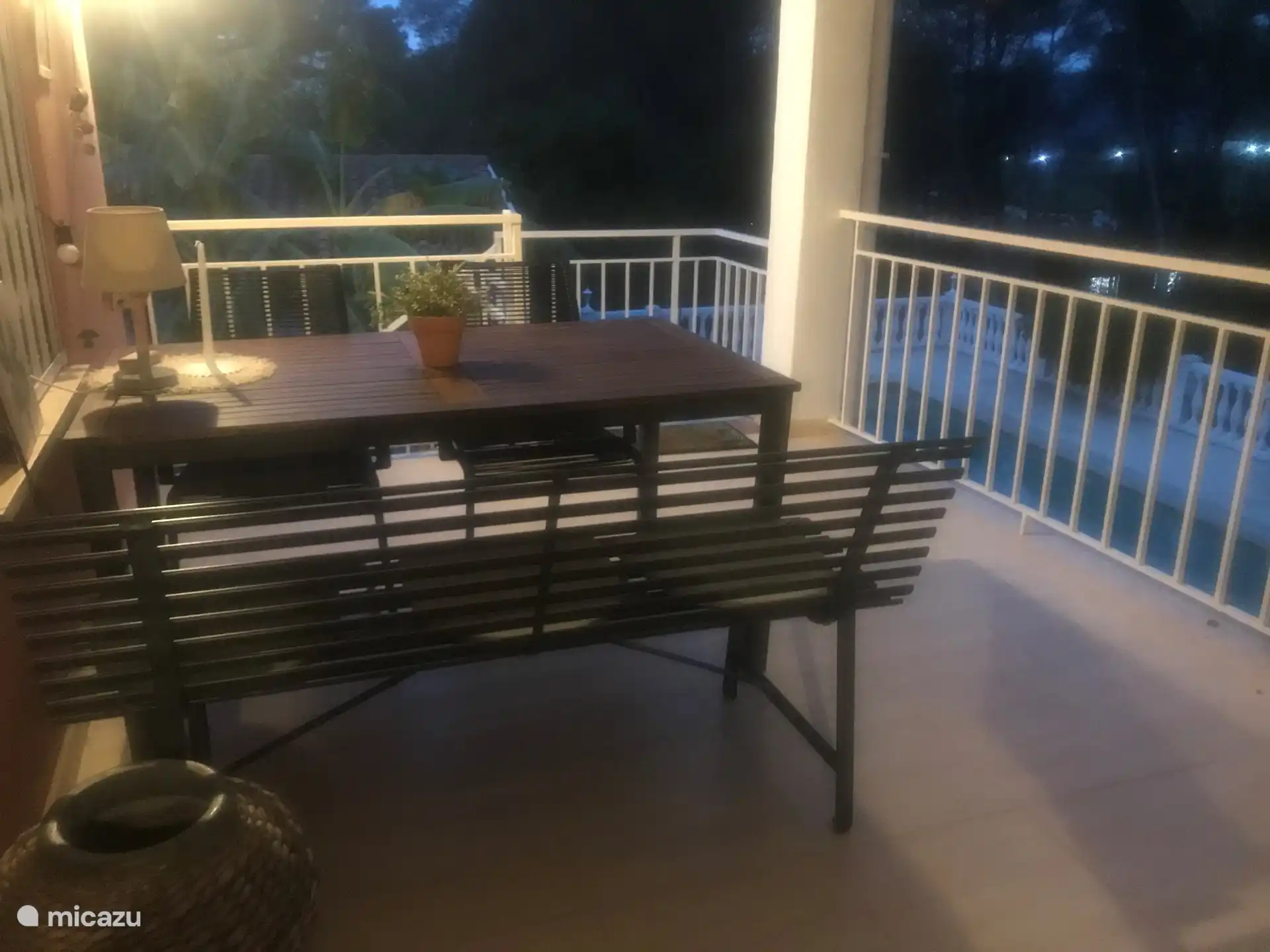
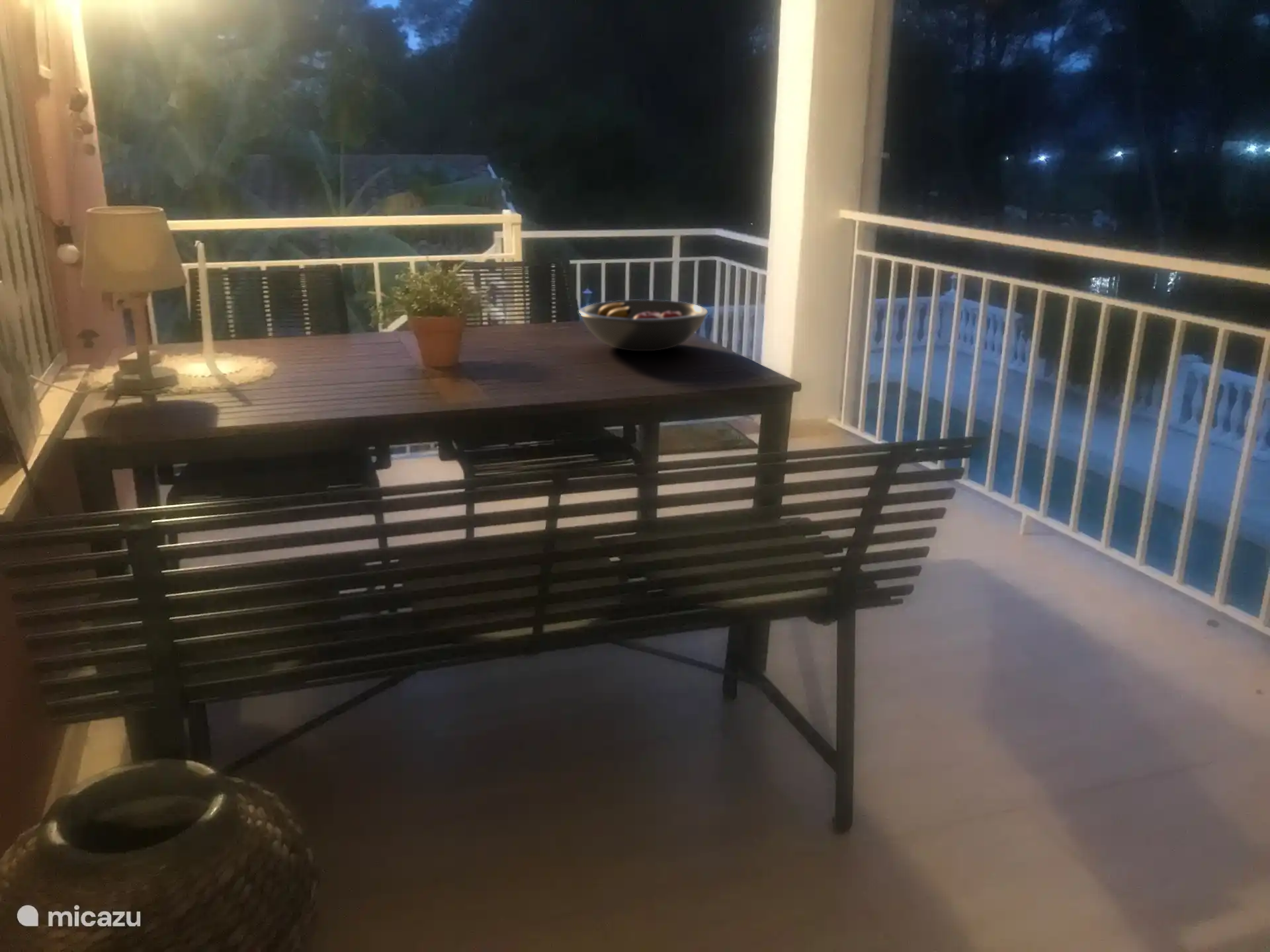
+ fruit bowl (643, 323)
